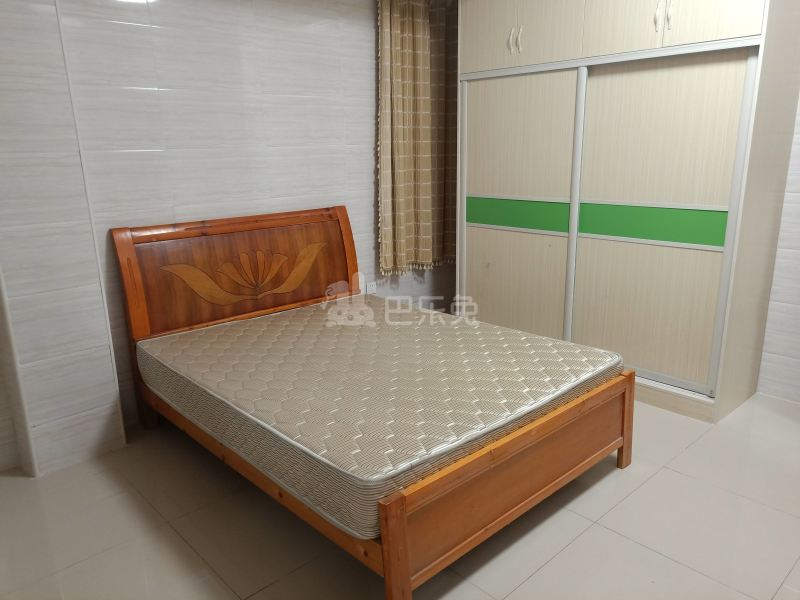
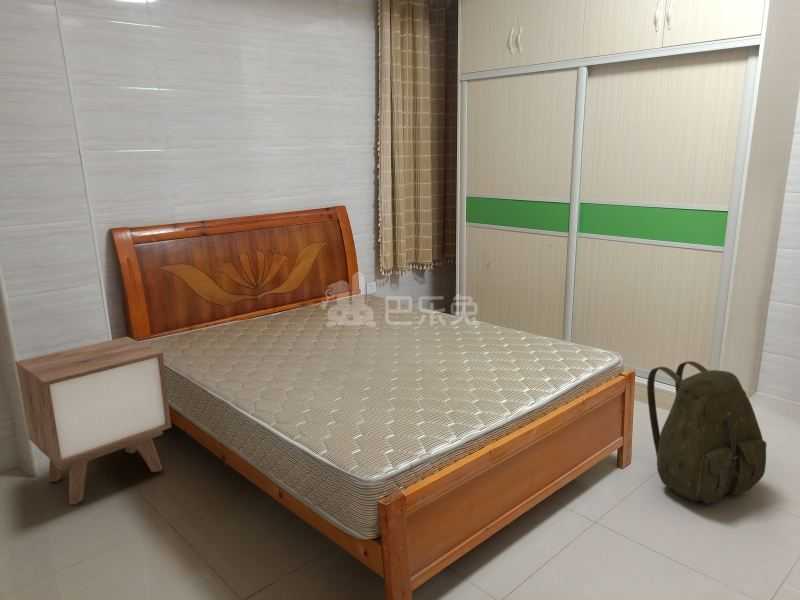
+ backpack (699, 427)
+ nightstand (97, 416)
